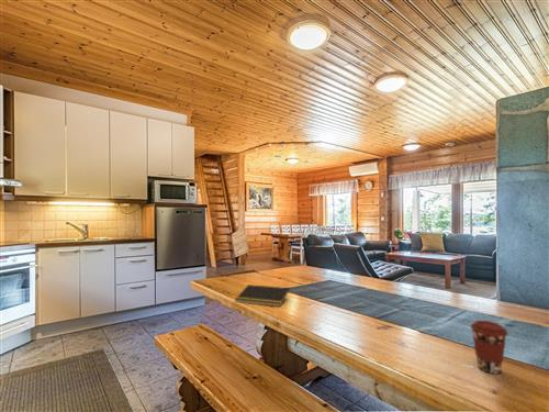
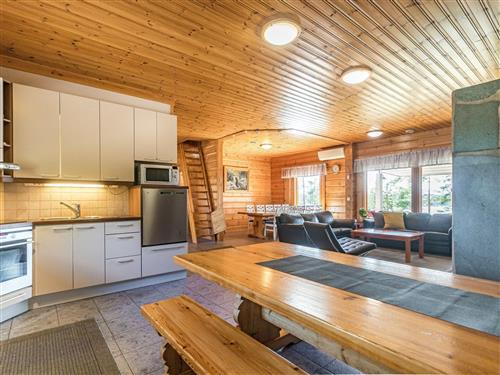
- notepad (262, 294)
- coffee cup (489, 346)
